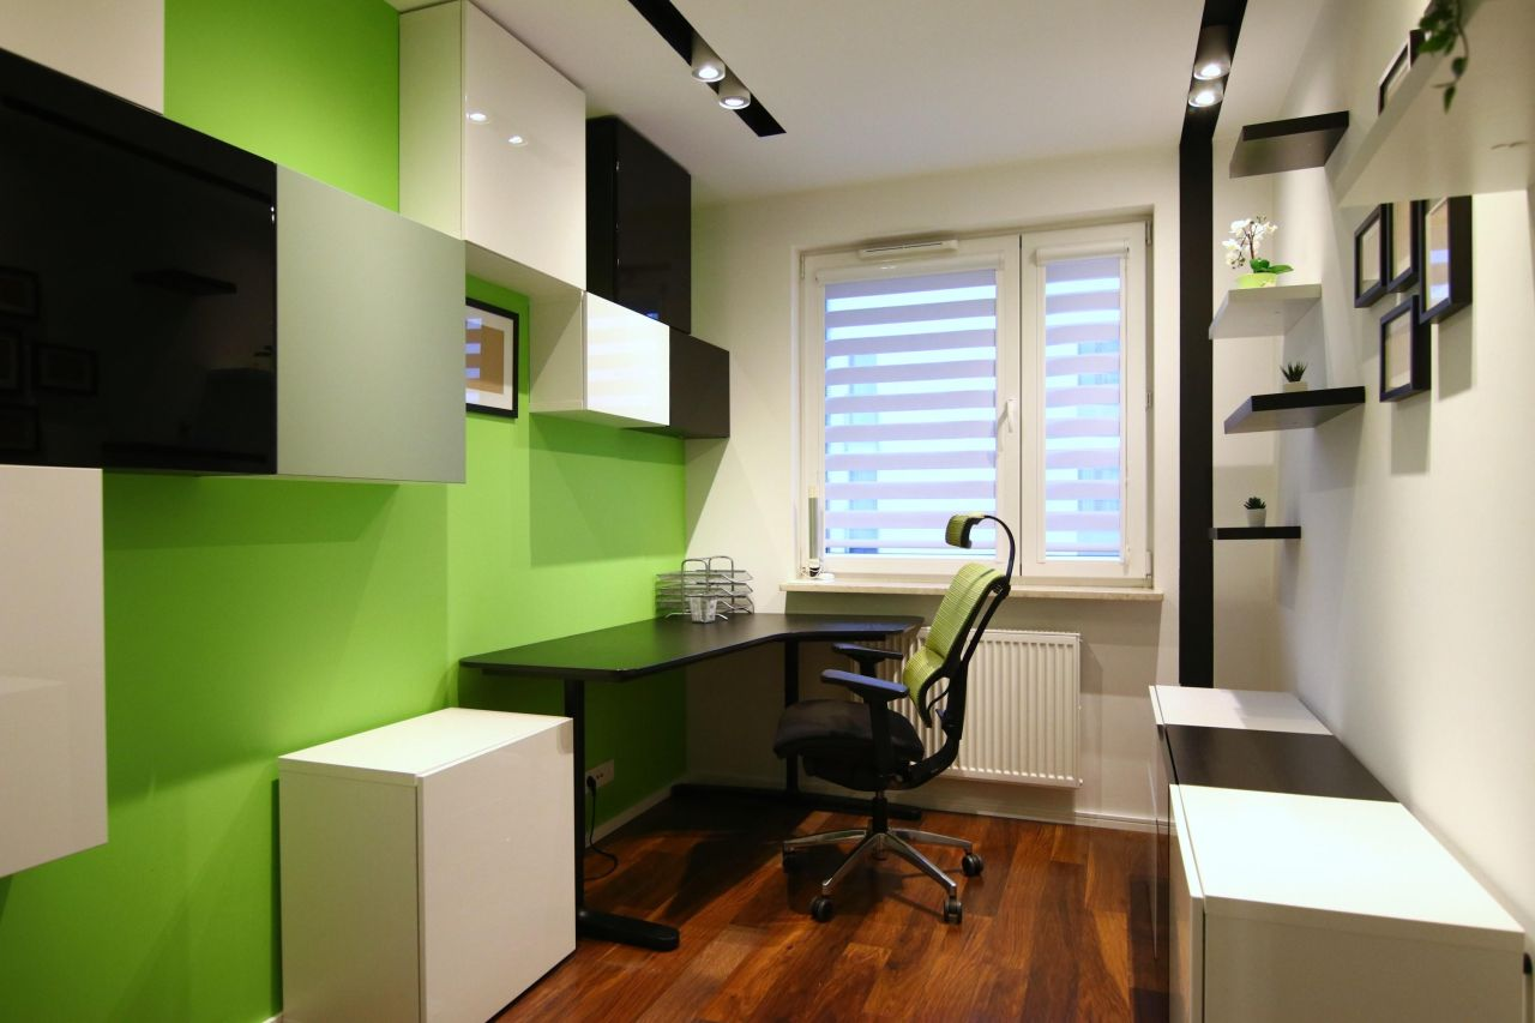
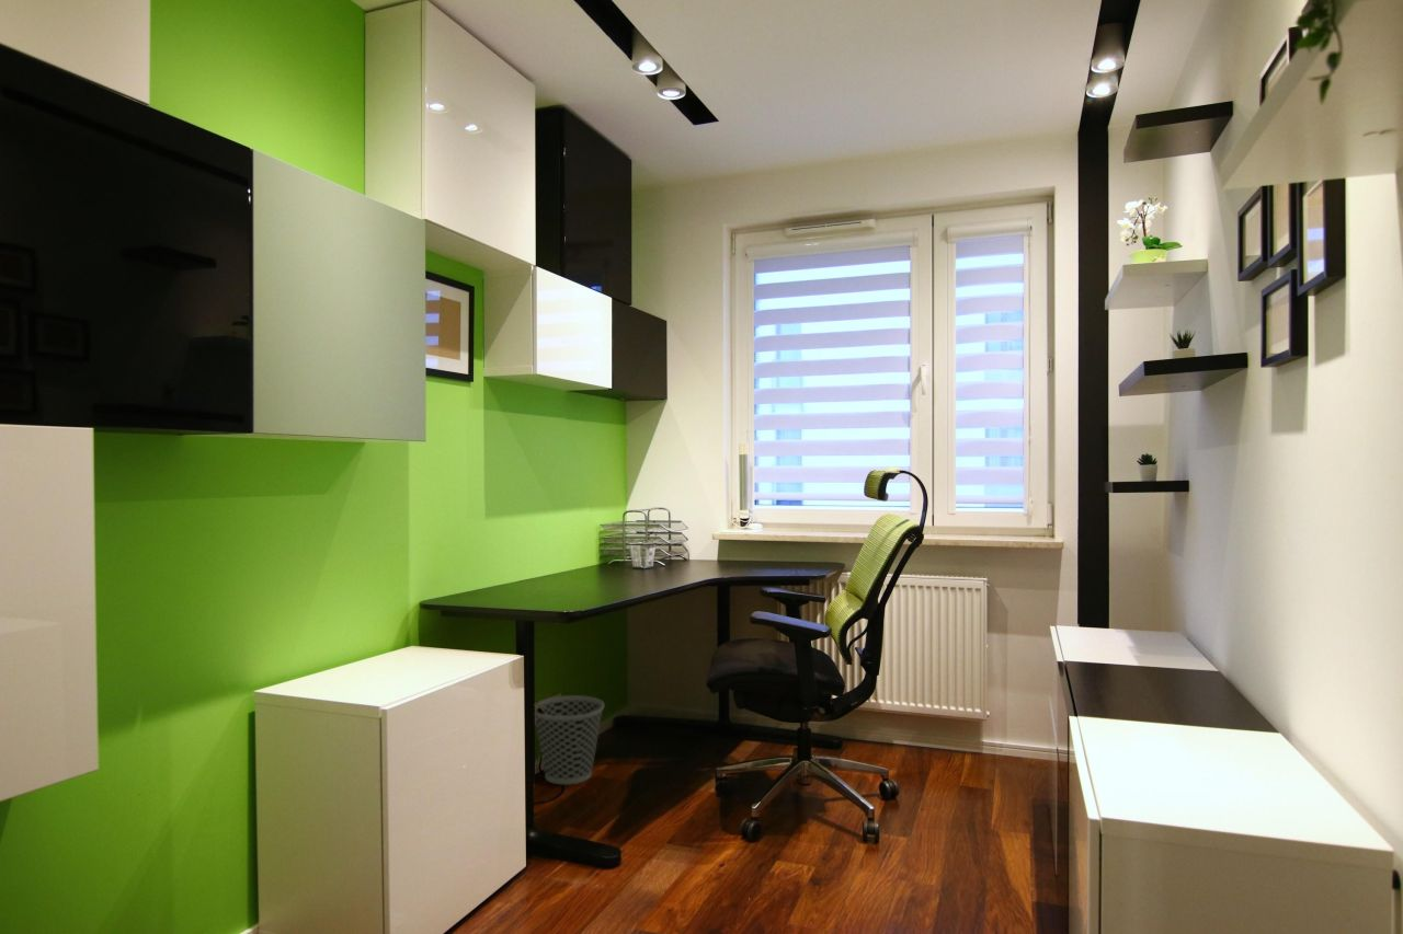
+ wastebasket (568, 740)
